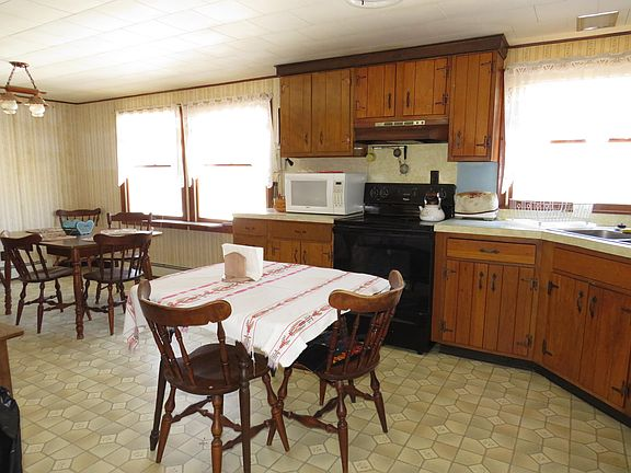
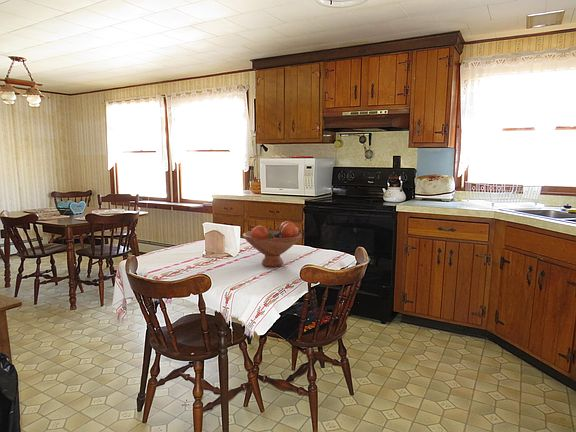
+ fruit bowl (272, 243)
